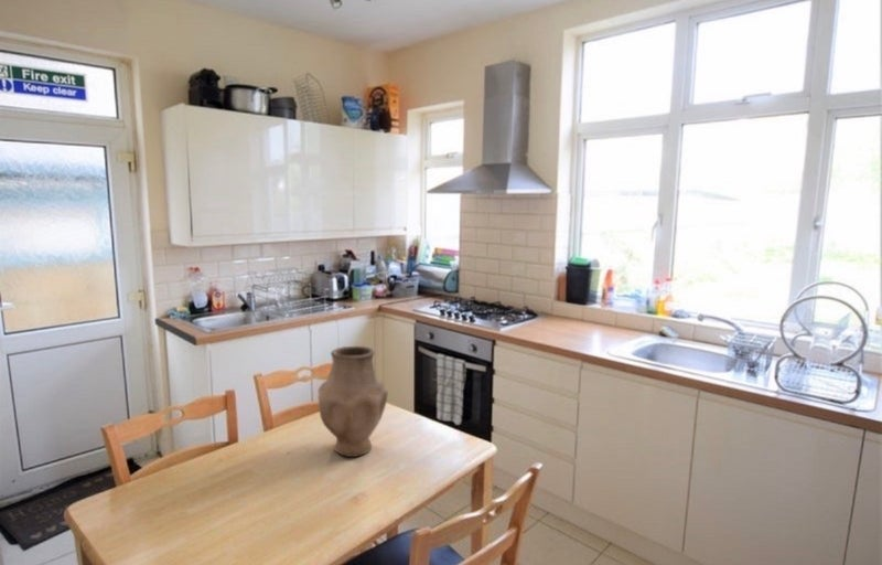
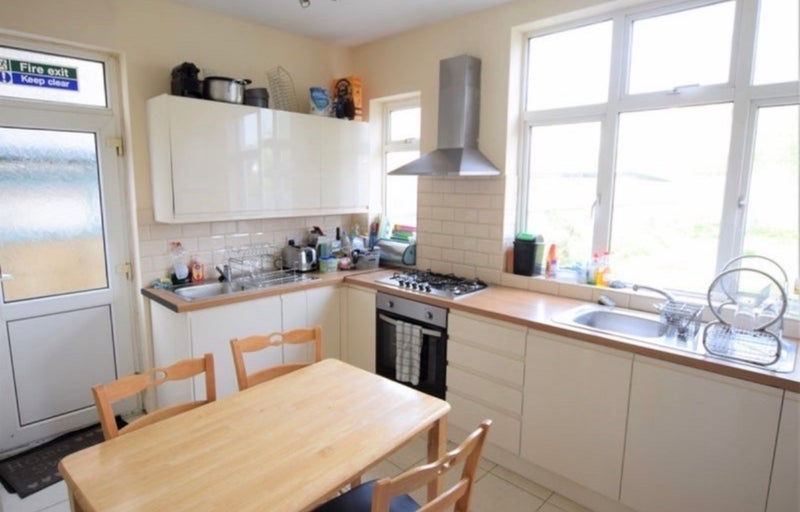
- vase (352, 399)
